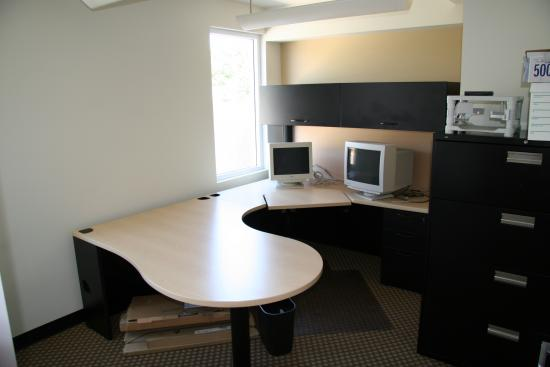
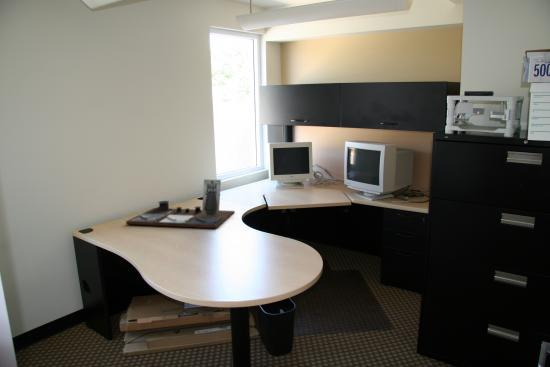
+ desk organizer (181, 207)
